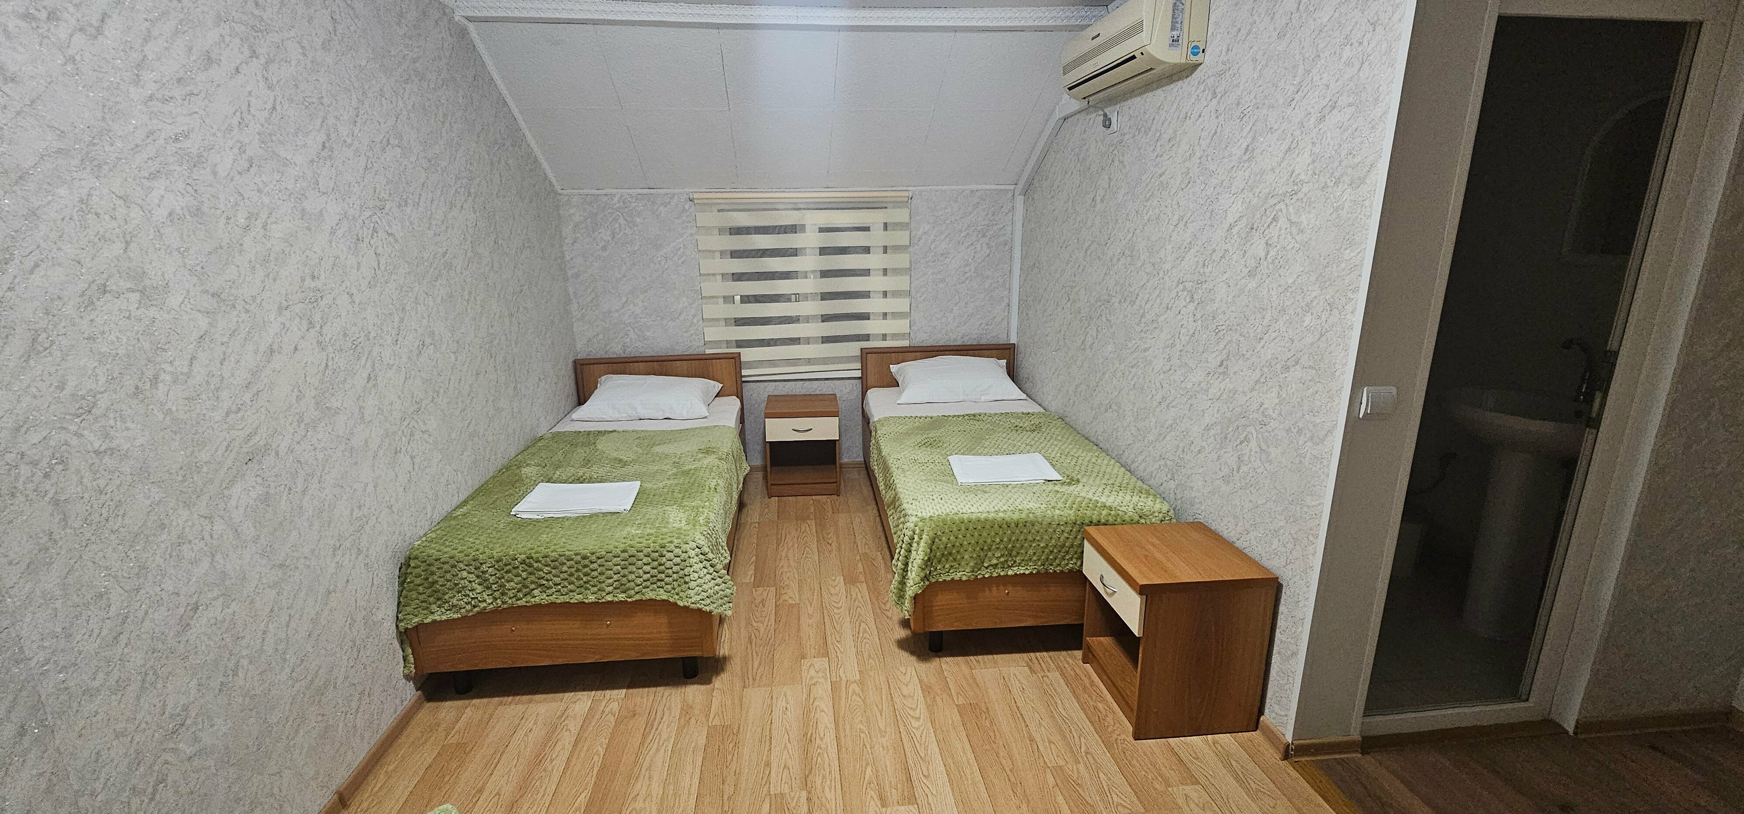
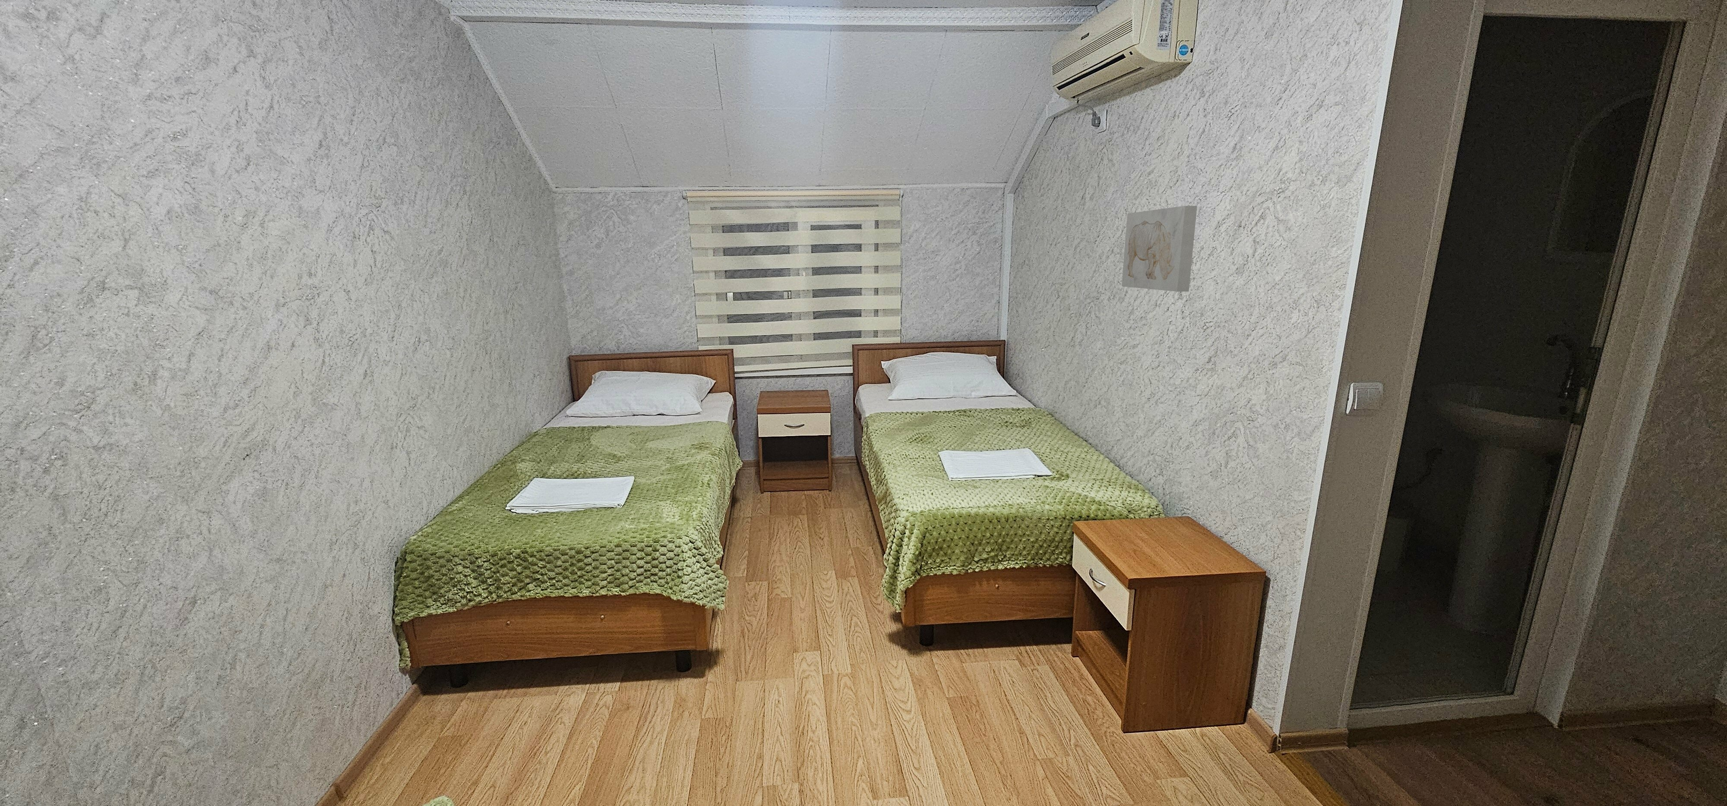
+ wall art (1155, 249)
